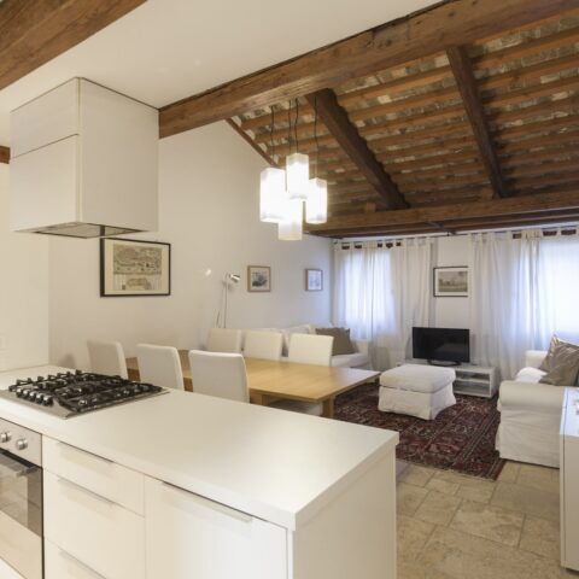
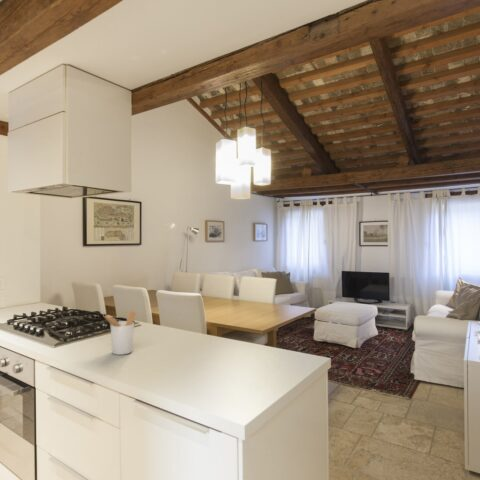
+ utensil holder (118, 332)
